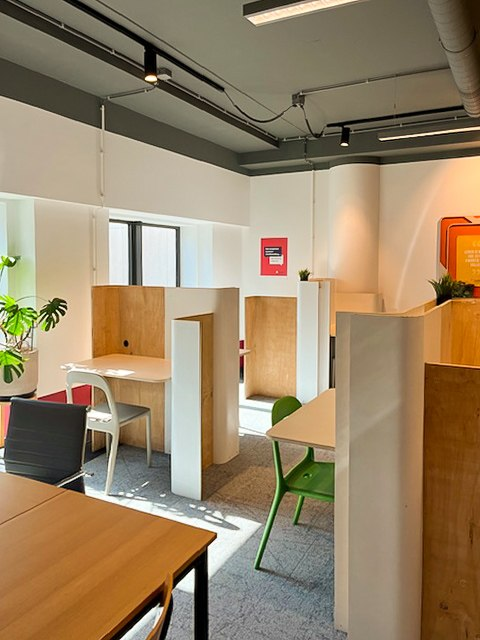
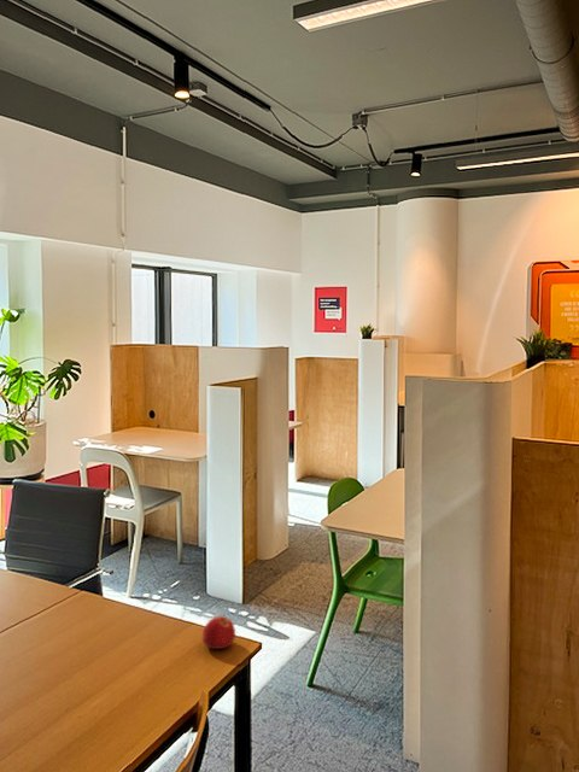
+ apple (218, 631)
